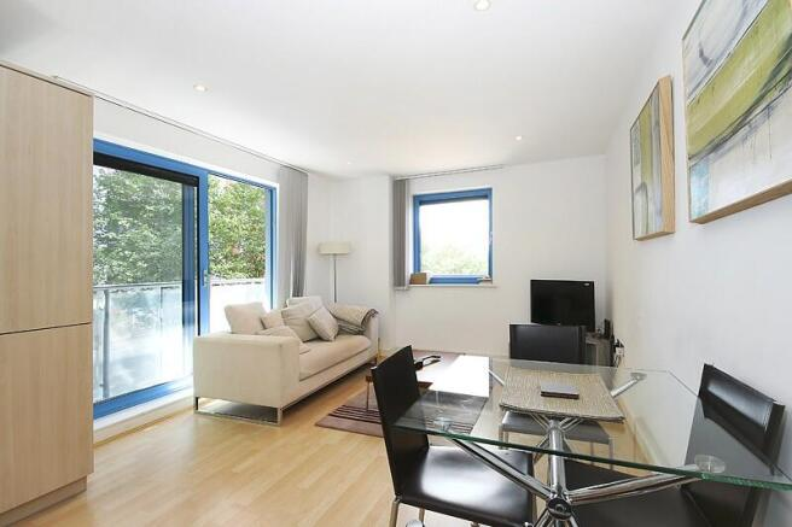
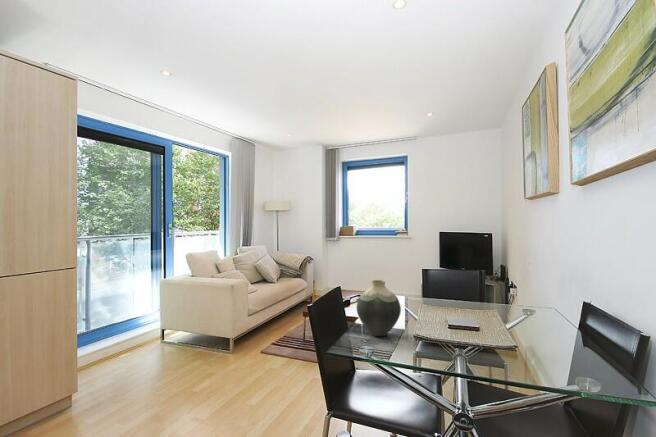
+ vase (378, 307)
